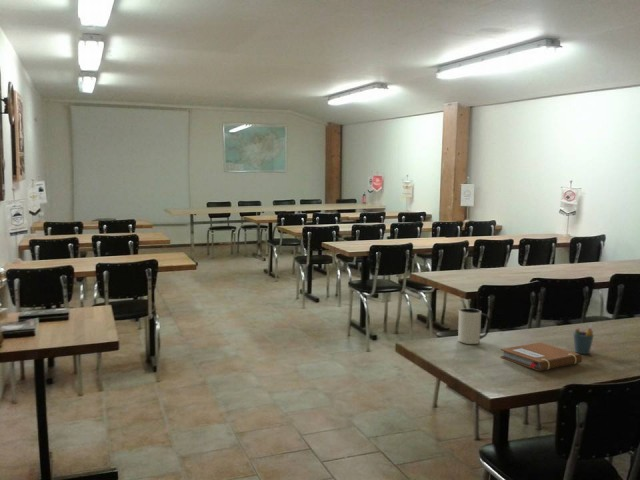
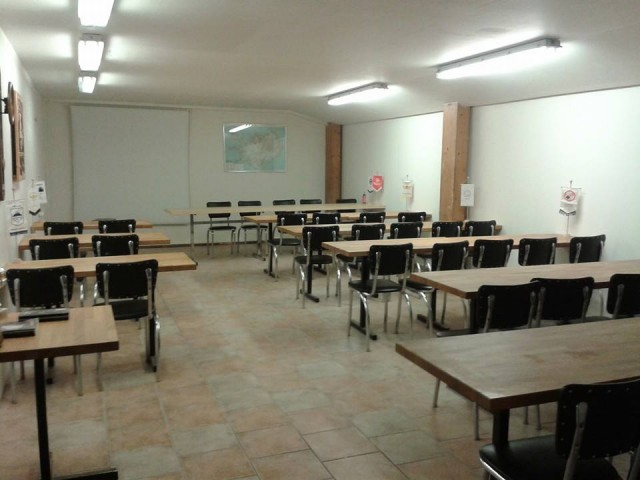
- pen holder (583, 338)
- pitcher (472, 326)
- notebook (539, 356)
